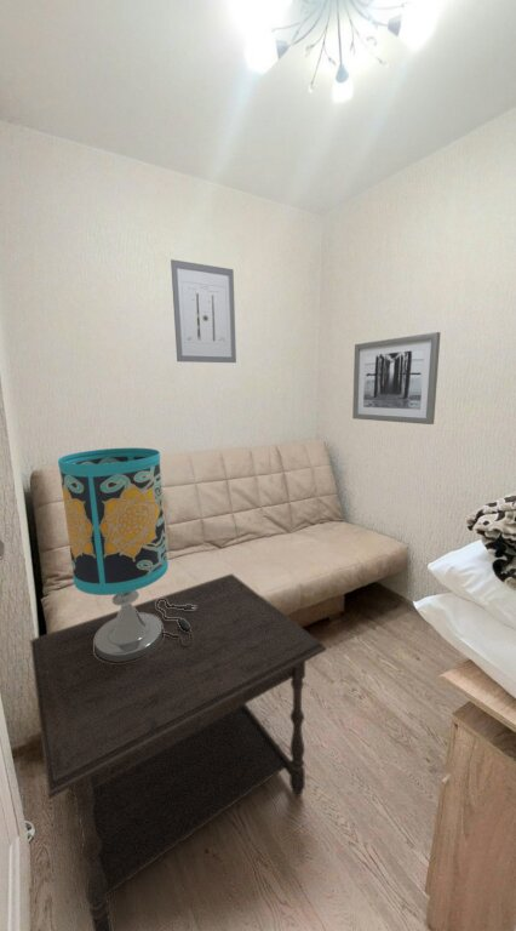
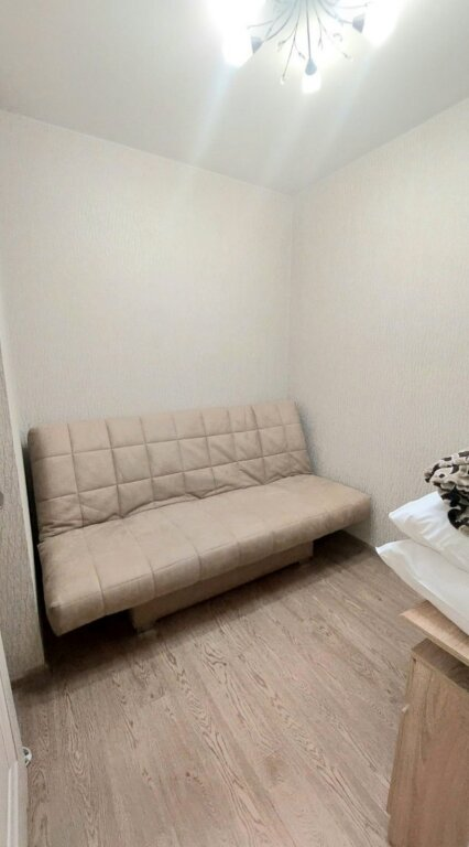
- wall art (390, 381)
- table lamp (137, 544)
- wall art (205, 314)
- side table (179, 720)
